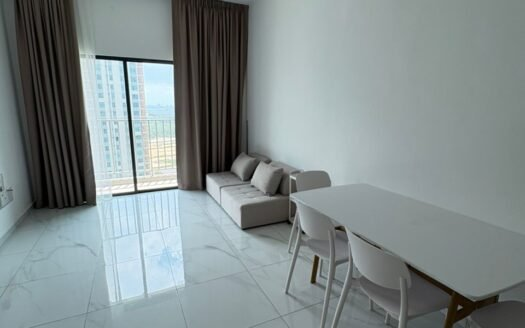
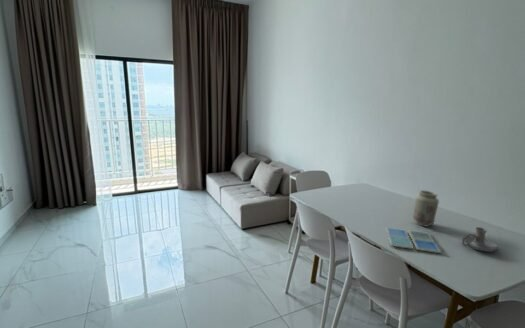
+ candle holder (477, 238)
+ vase (425, 208)
+ drink coaster (411, 238)
